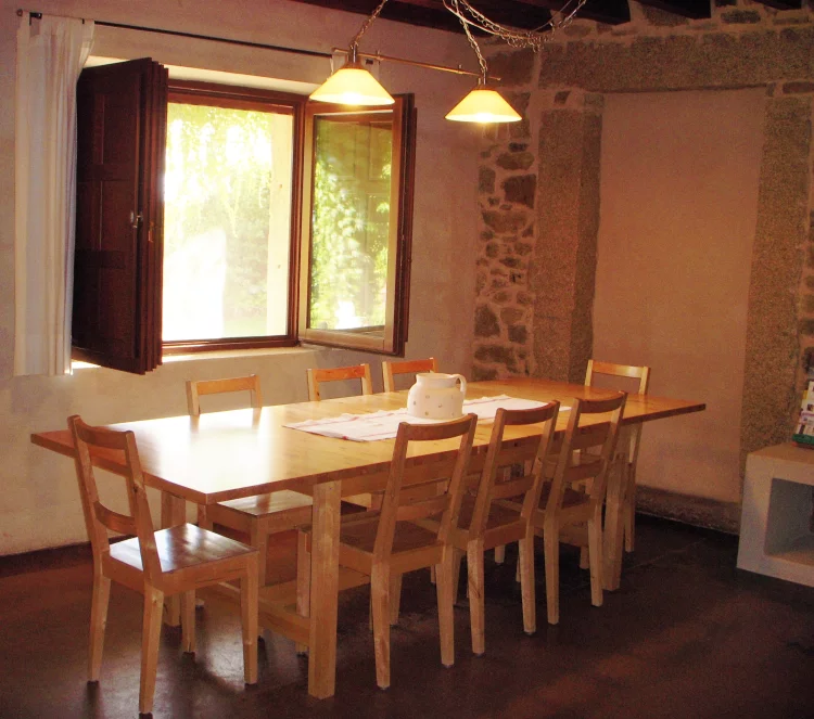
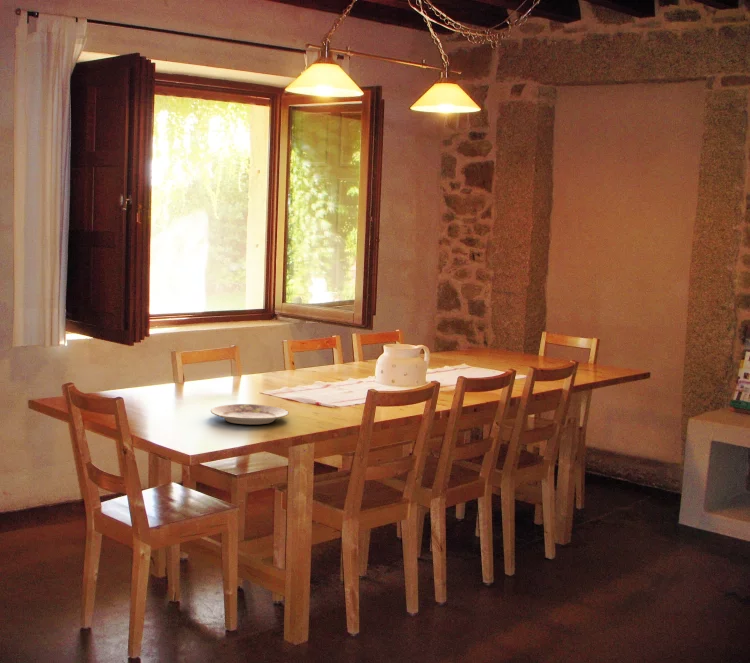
+ plate (249, 415)
